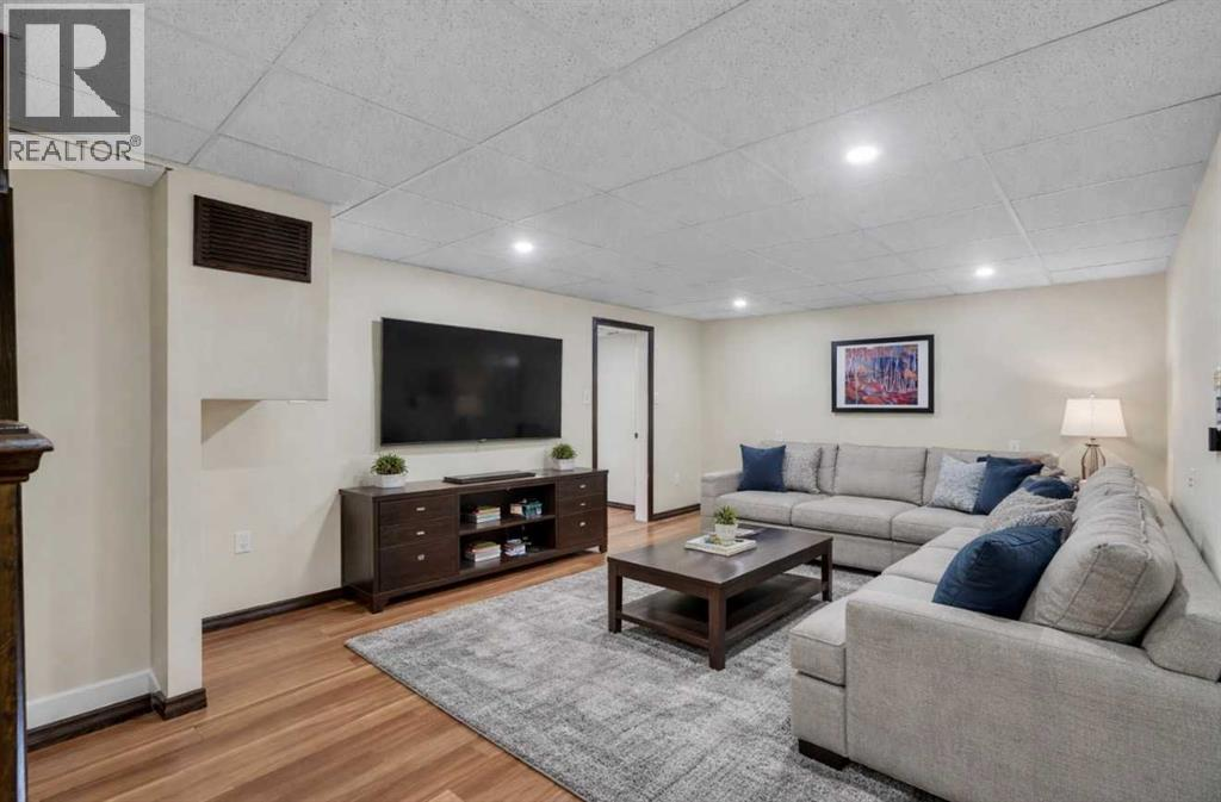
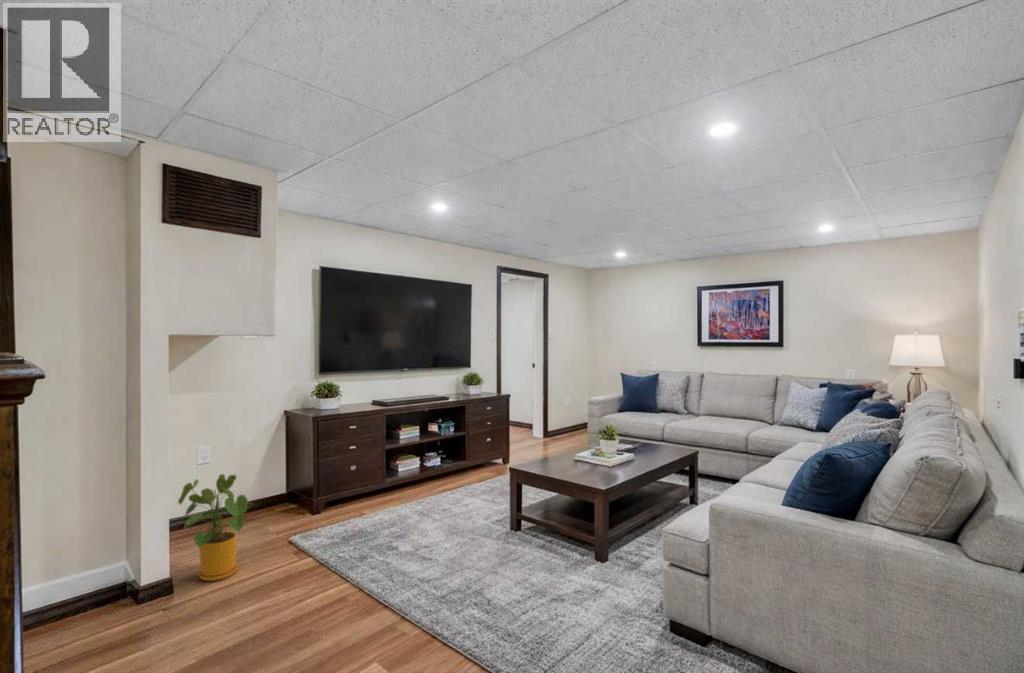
+ house plant (214, 528)
